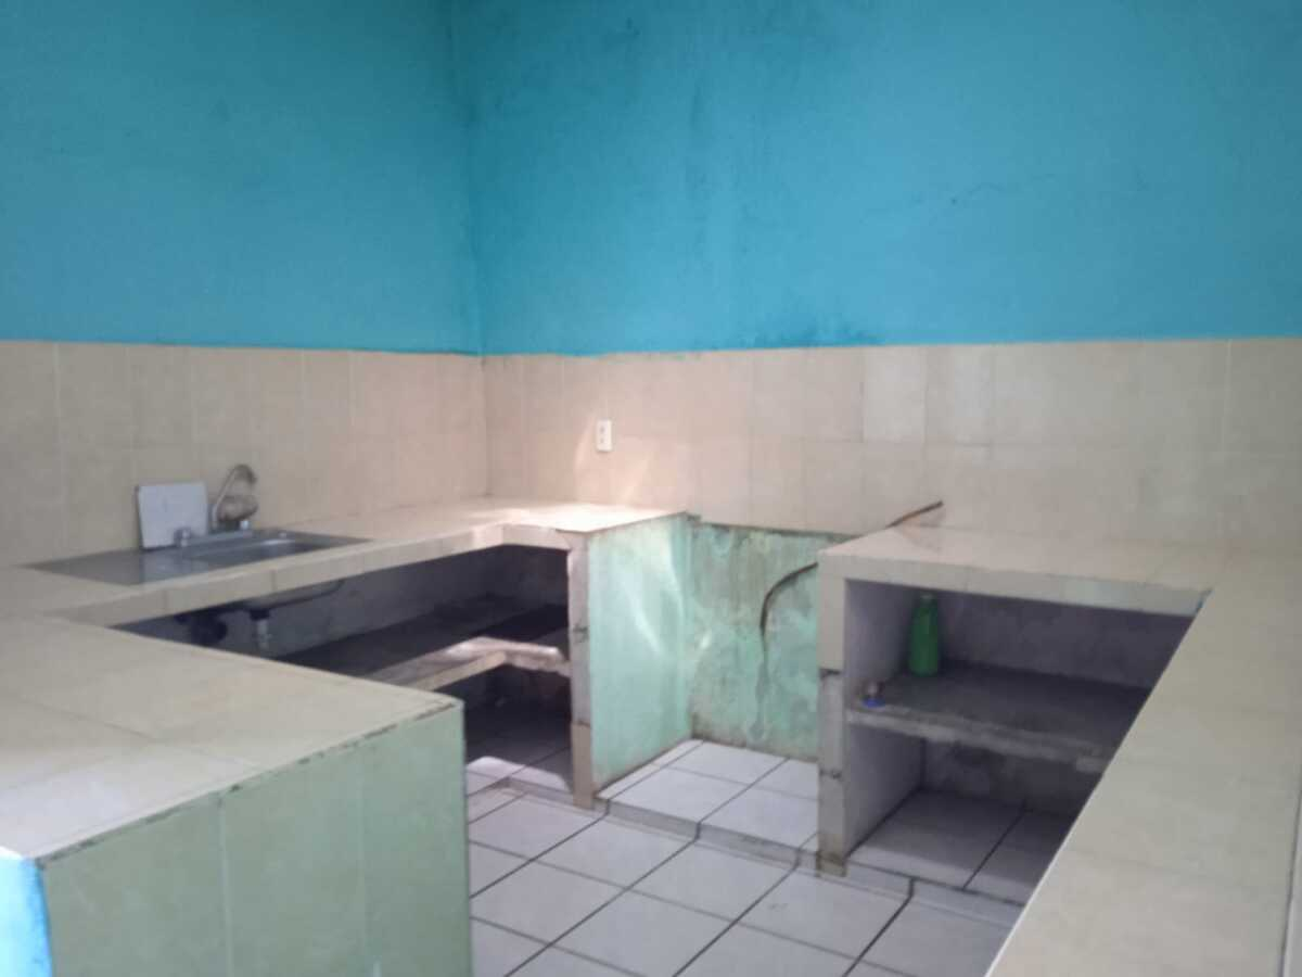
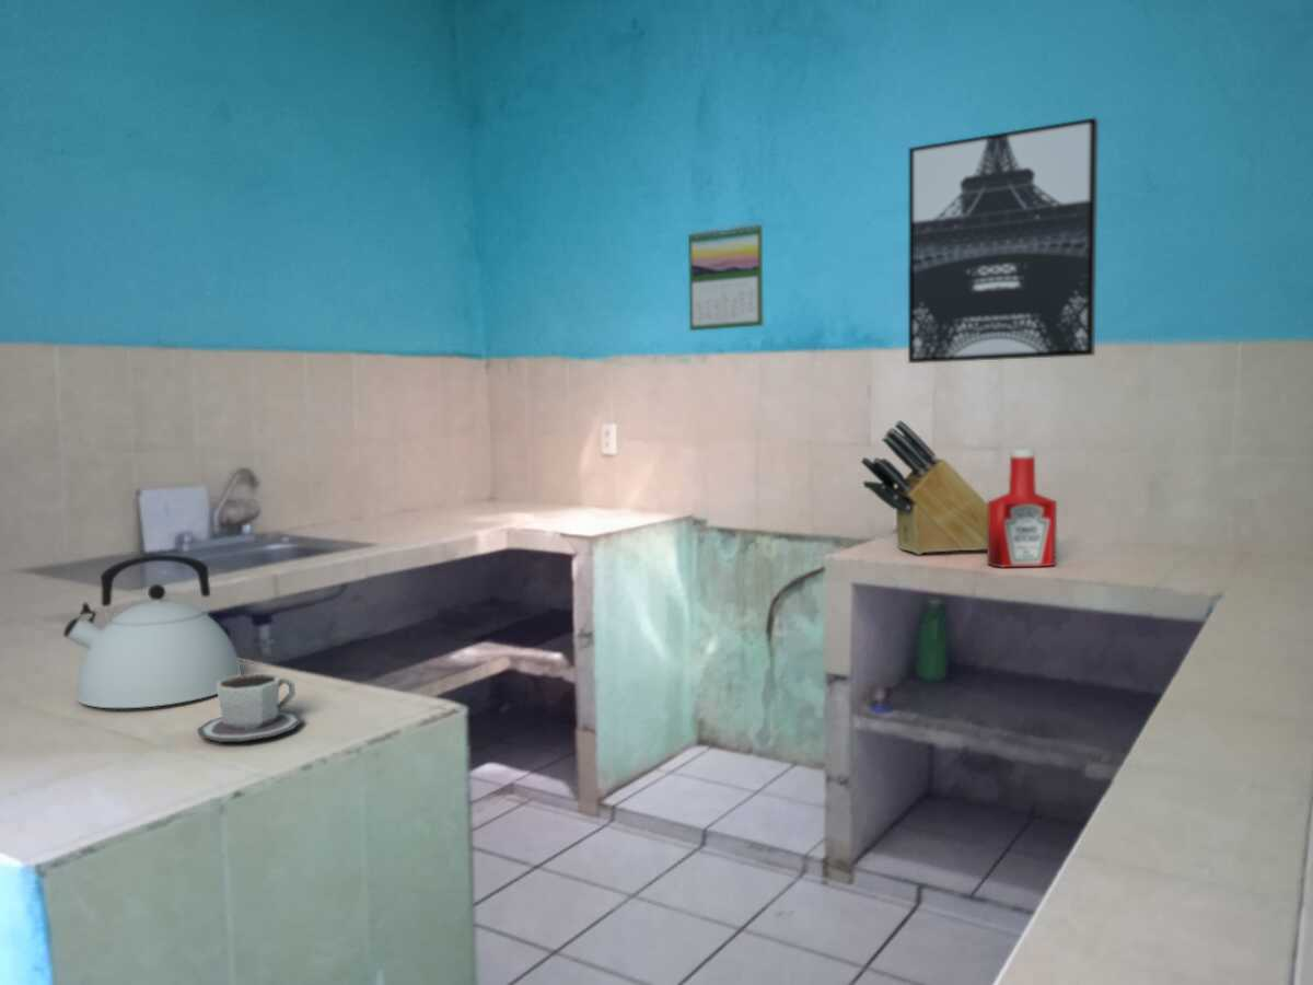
+ kettle (154, 622)
+ soap bottle (1022, 507)
+ wall art (998, 247)
+ knife block (938, 485)
+ cup (249, 705)
+ calendar (724, 277)
